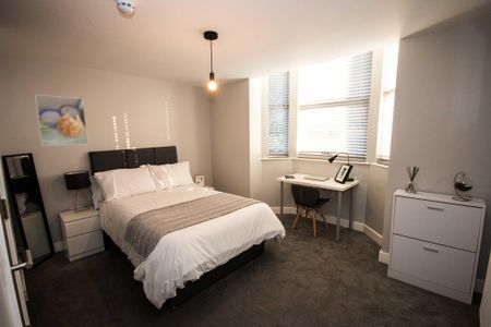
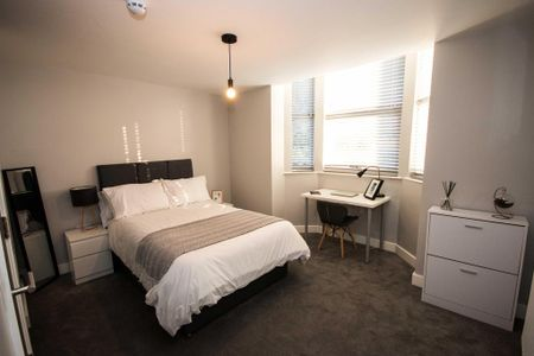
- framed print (63, 121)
